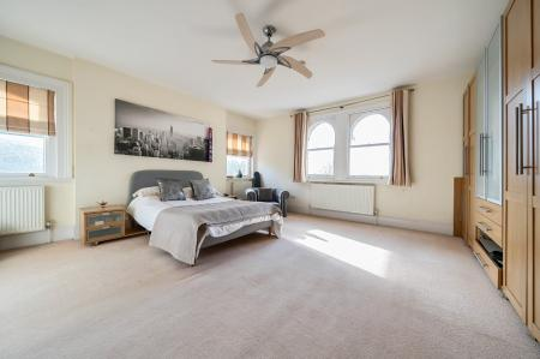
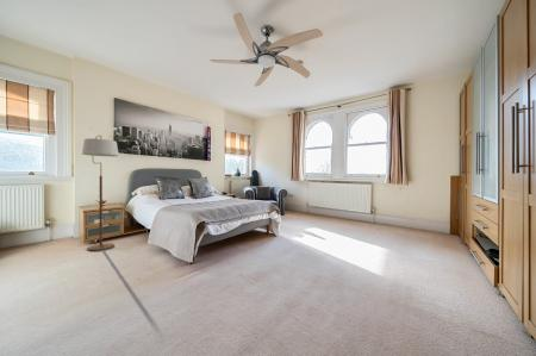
+ floor lamp (100, 191)
